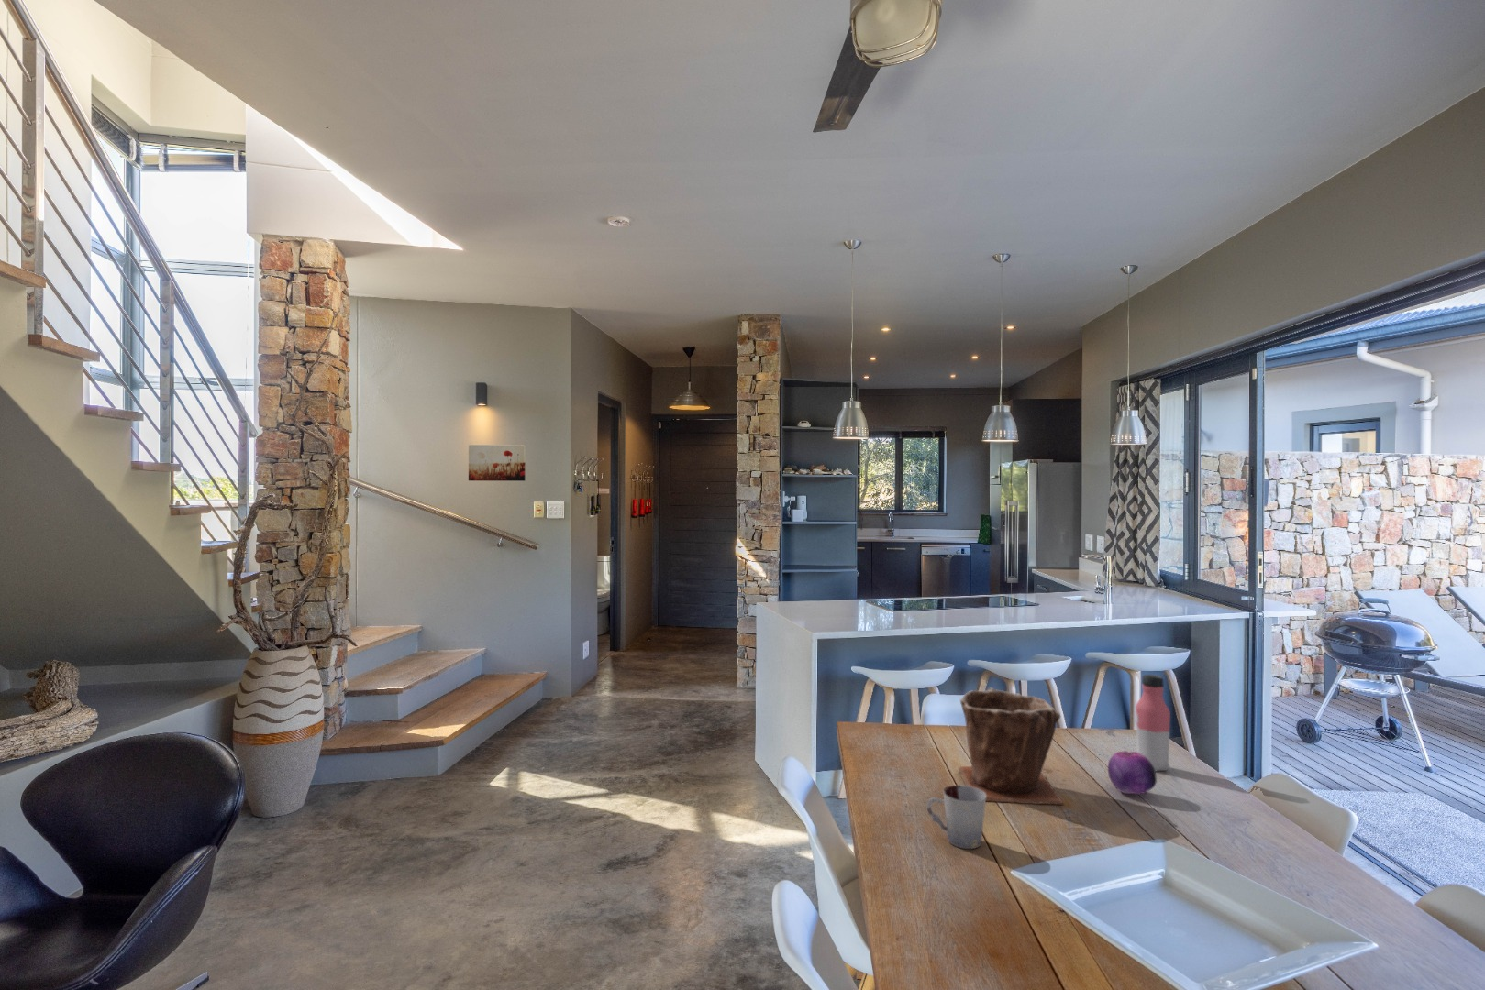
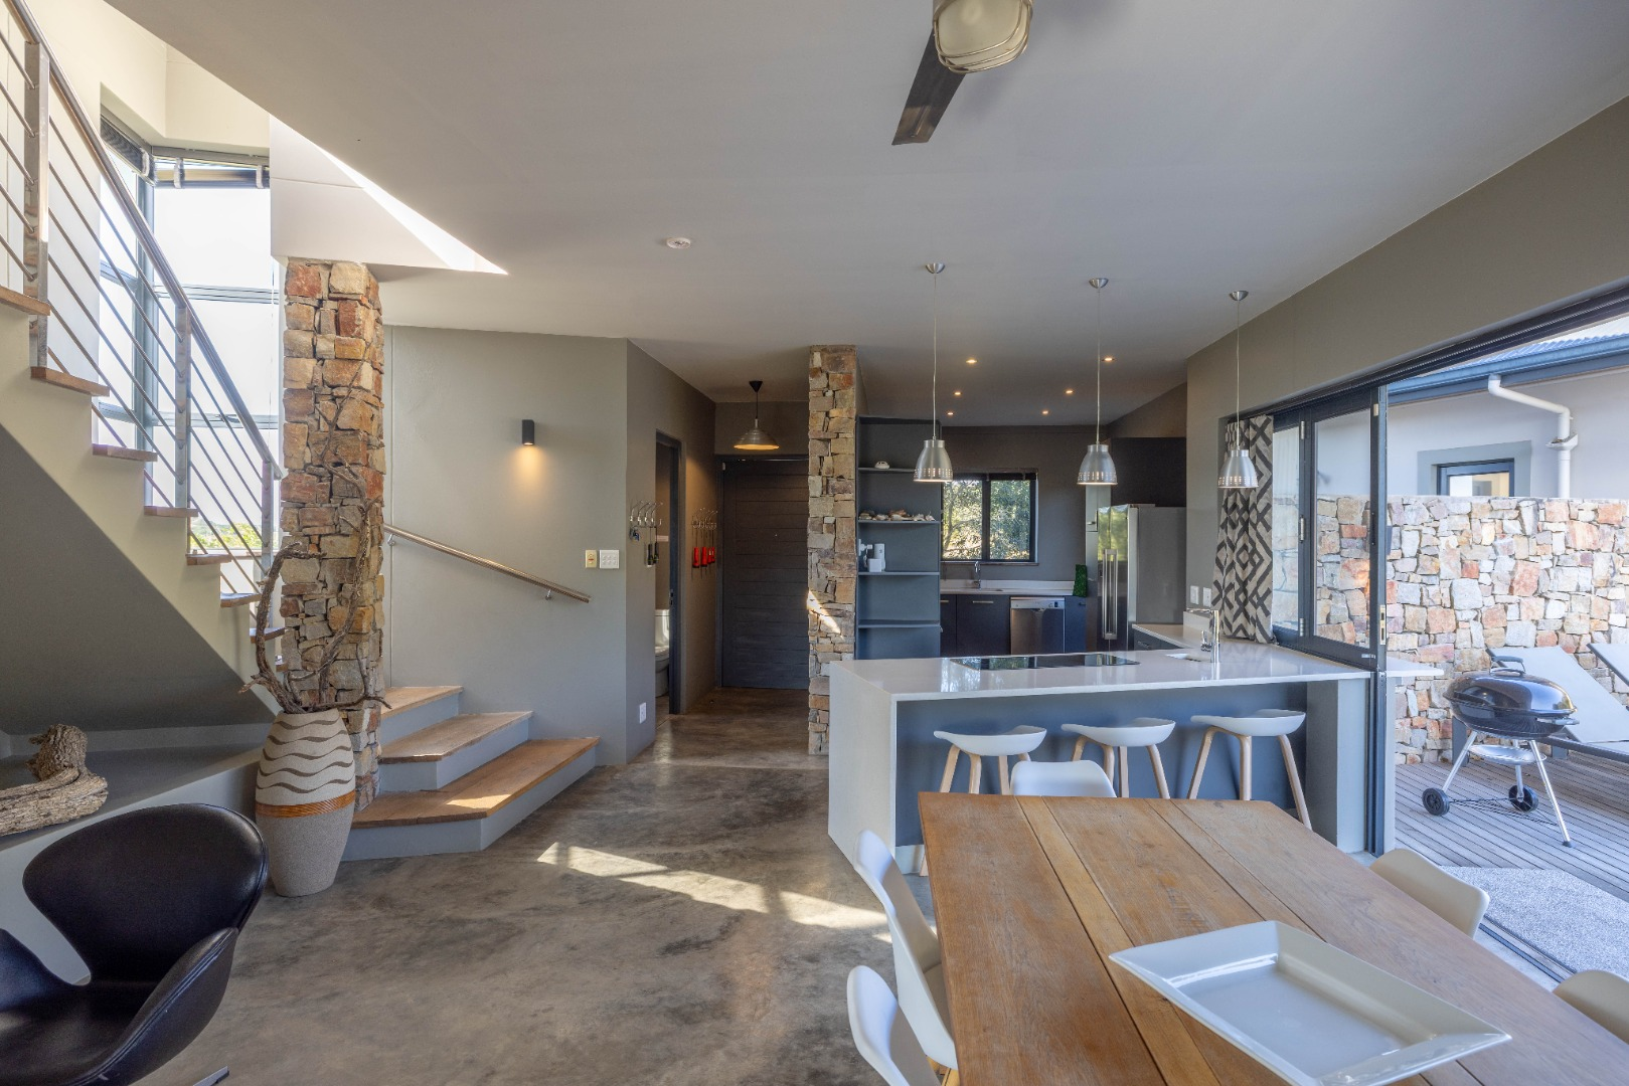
- fruit (1131, 772)
- water bottle (1152, 720)
- wall art (496, 462)
- cup (955, 815)
- plant pot (1008, 741)
